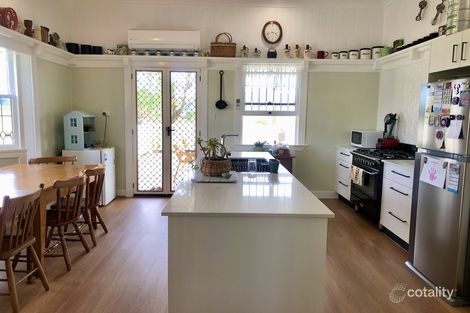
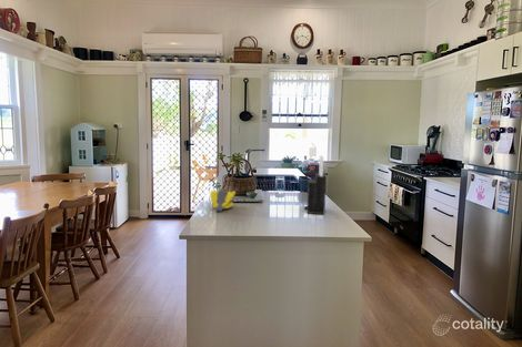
+ knife block (314, 183)
+ banana bunch (222, 198)
